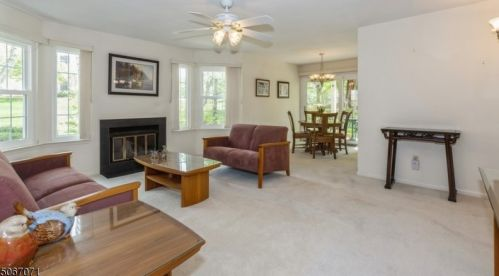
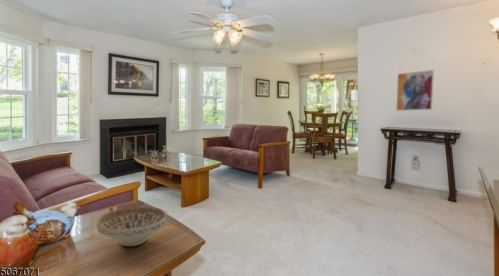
+ decorative bowl (133, 228)
+ wall art (414, 91)
